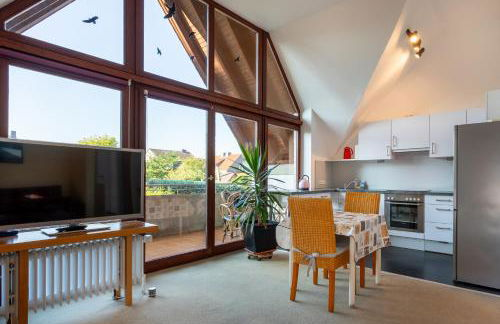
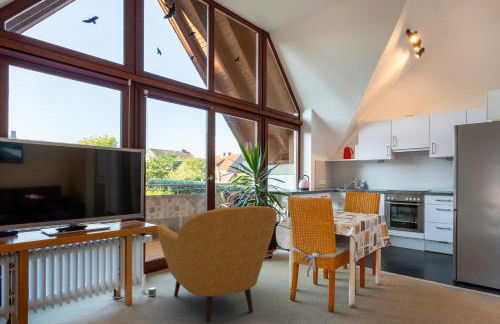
+ armchair (220, 253)
